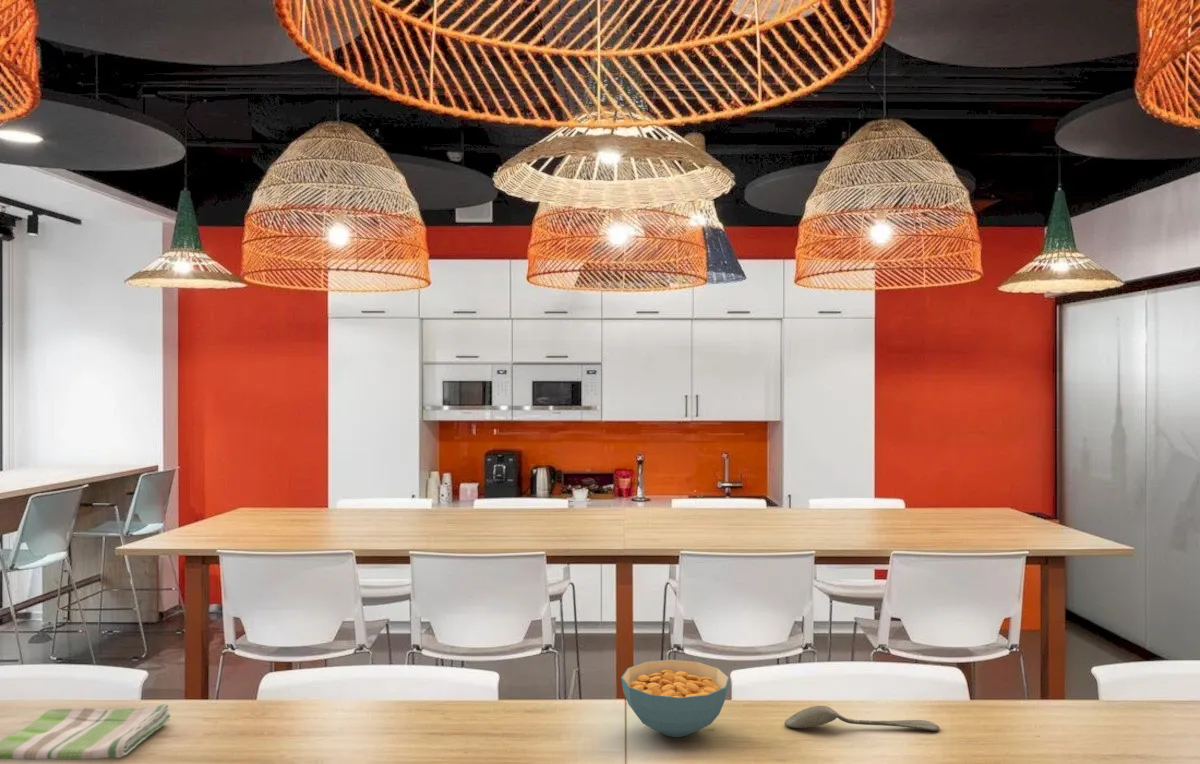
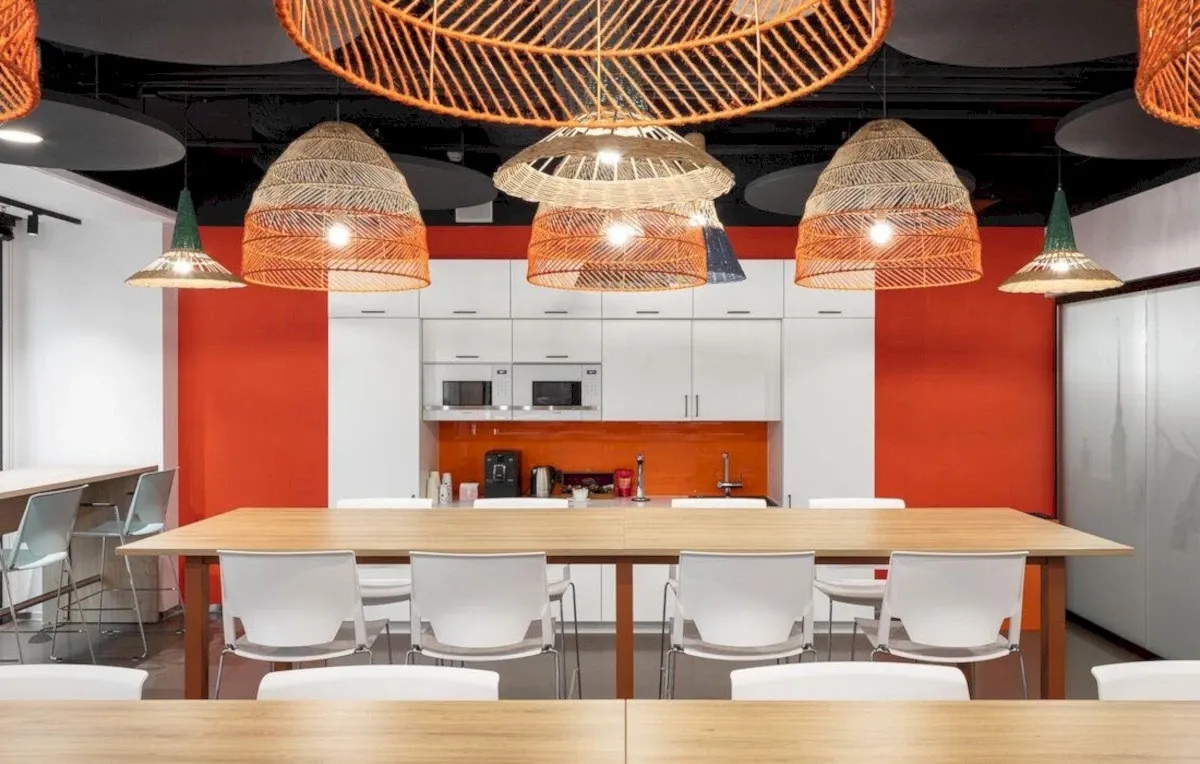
- cereal bowl (675, 703)
- spoon (860, 720)
- dish towel (84, 729)
